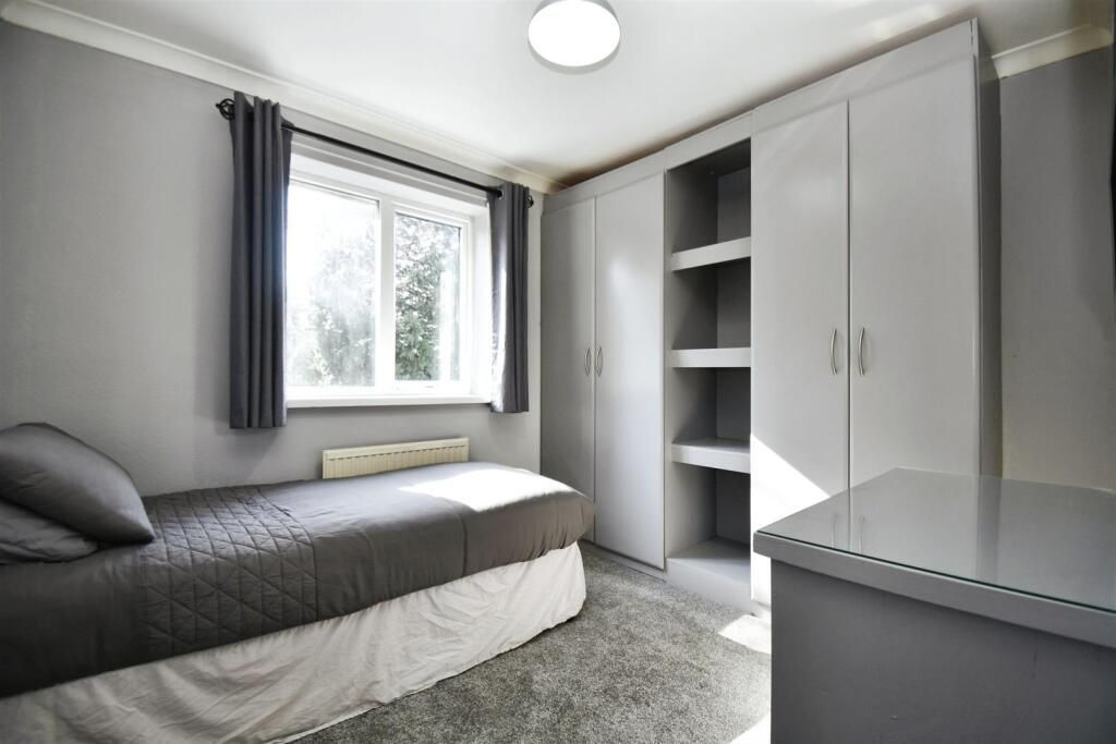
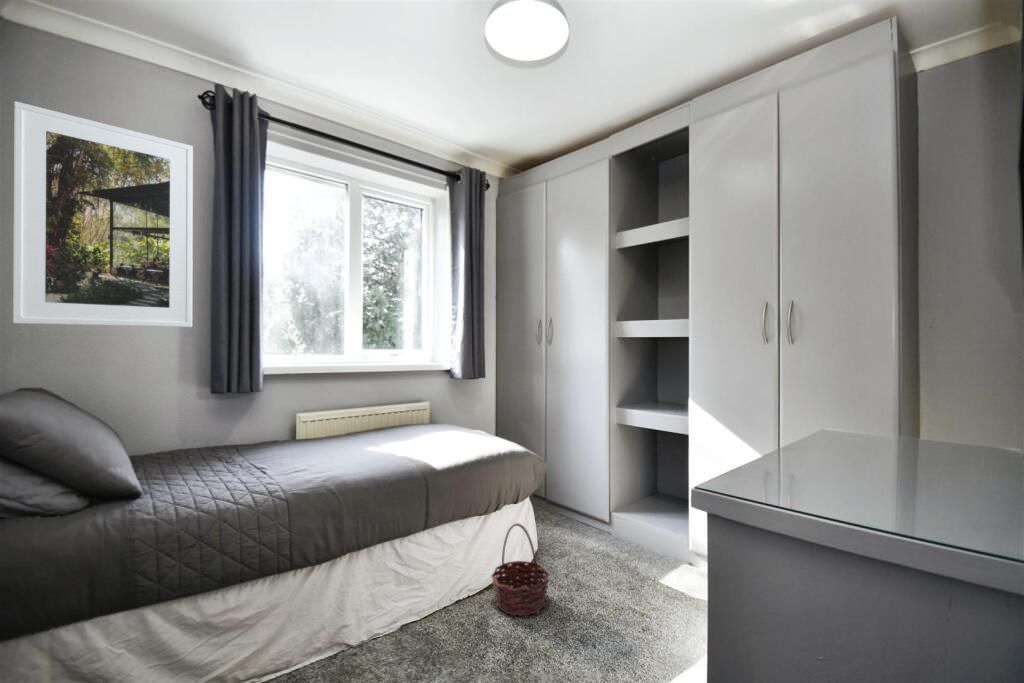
+ basket (520, 563)
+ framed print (112, 225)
